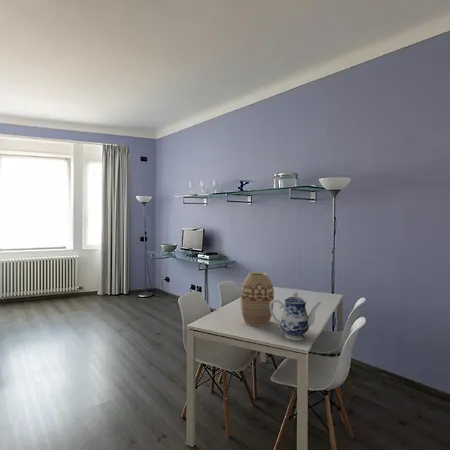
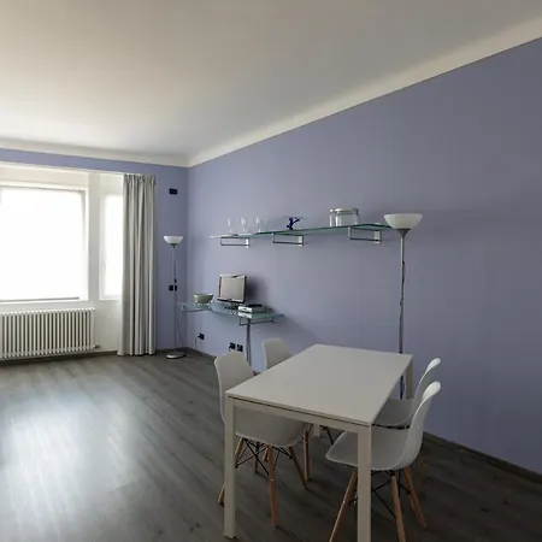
- vase (256, 298)
- teapot (295, 314)
